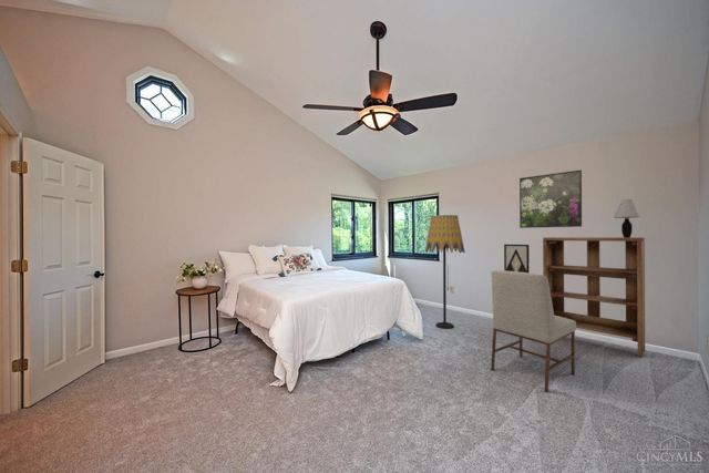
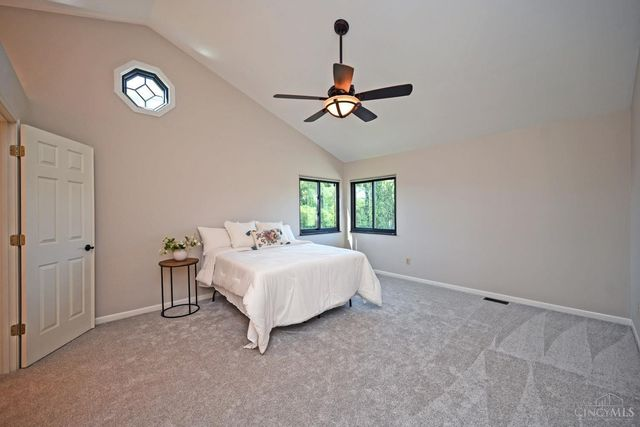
- bookshelf (590, 289)
- wall art (516, 260)
- table lamp (626, 218)
- floor lamp (444, 270)
- chair (531, 320)
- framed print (548, 200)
